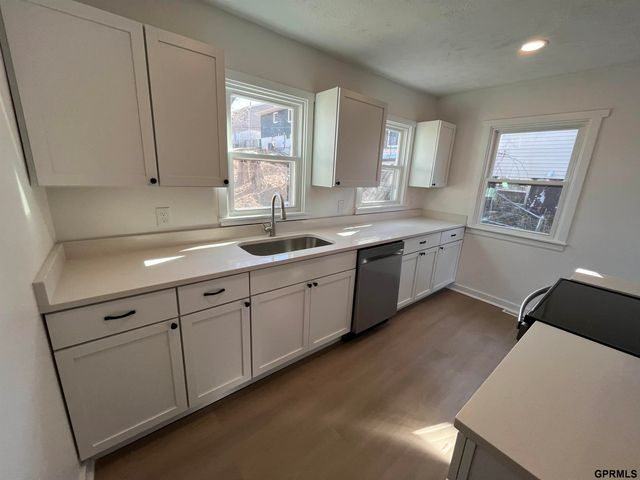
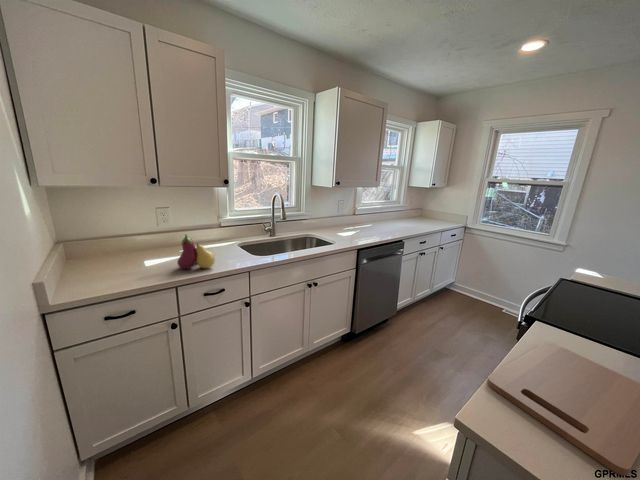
+ fruit (197, 249)
+ cutting board (575, 390)
